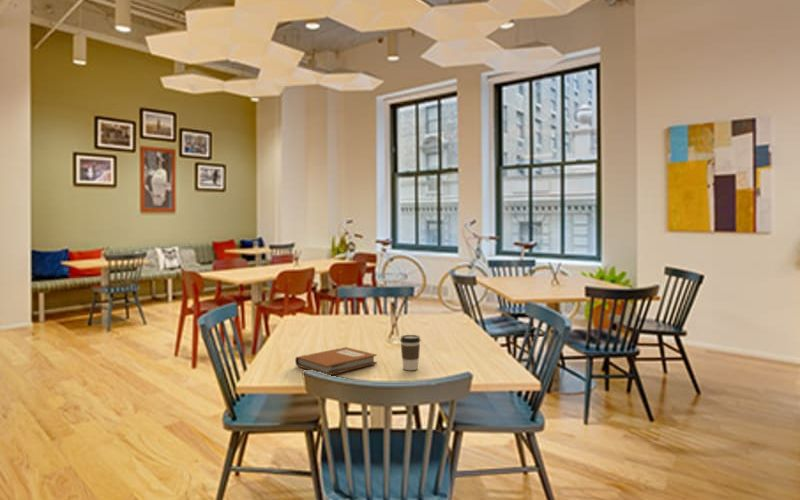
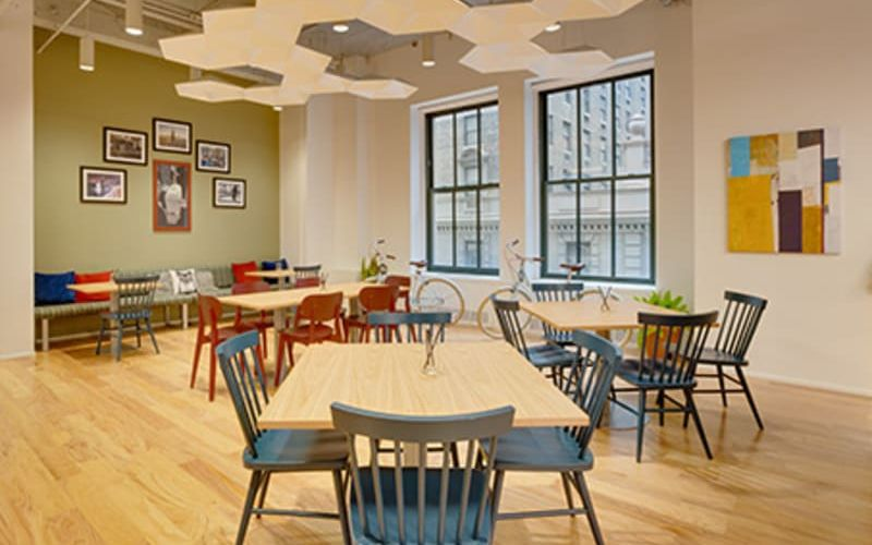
- coffee cup (410, 352)
- notebook (337, 359)
